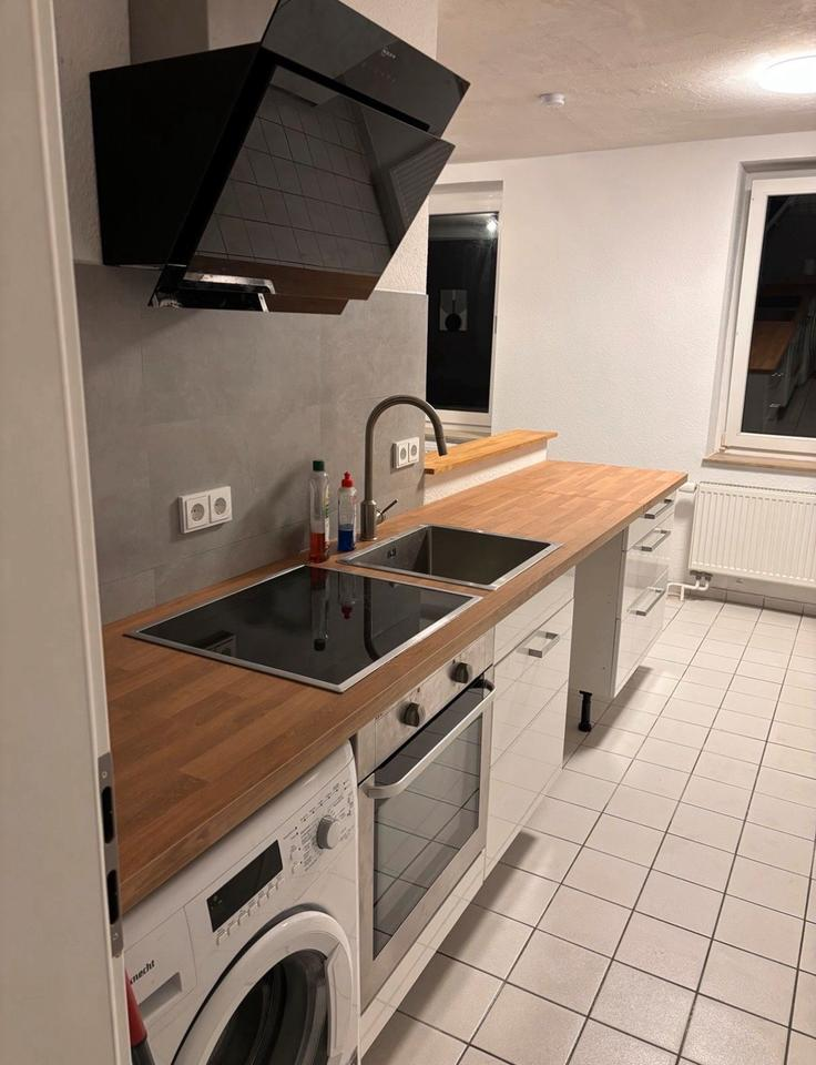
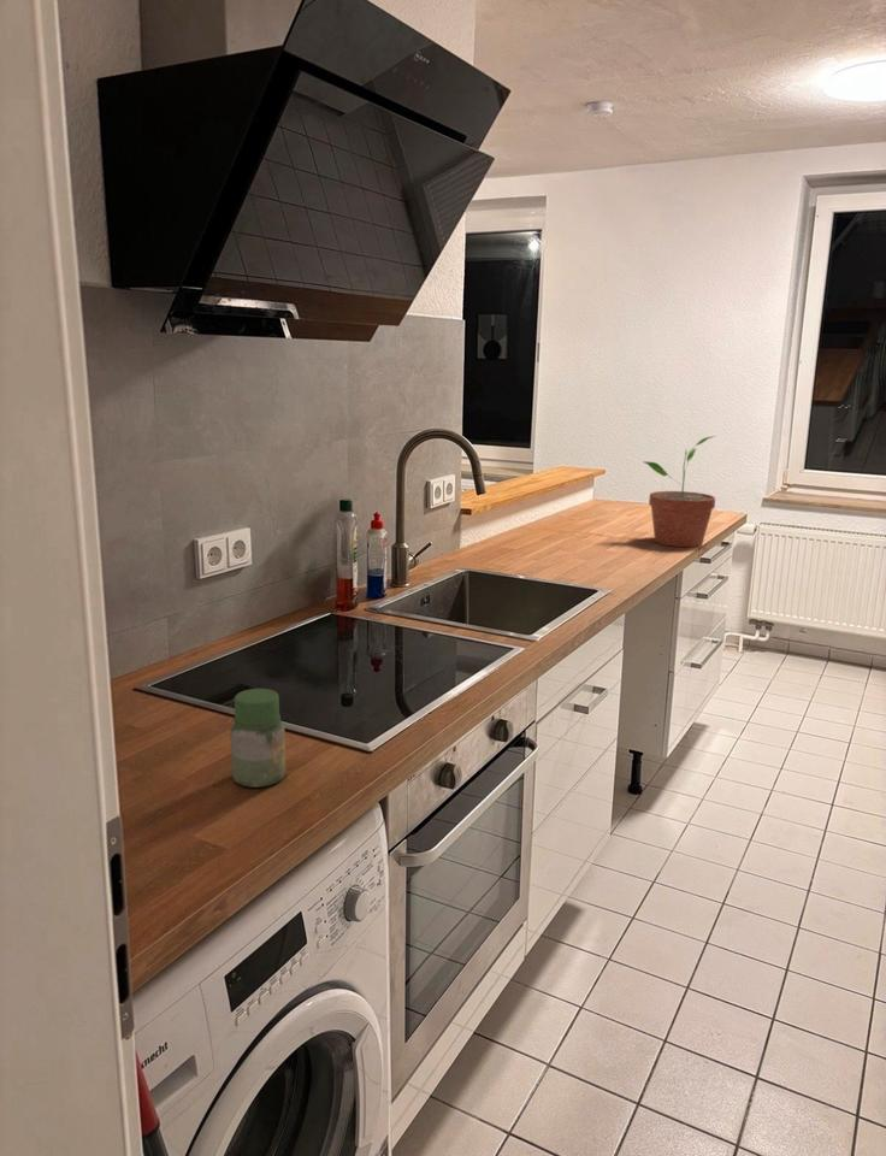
+ jar (258, 736)
+ potted plant (683, 488)
